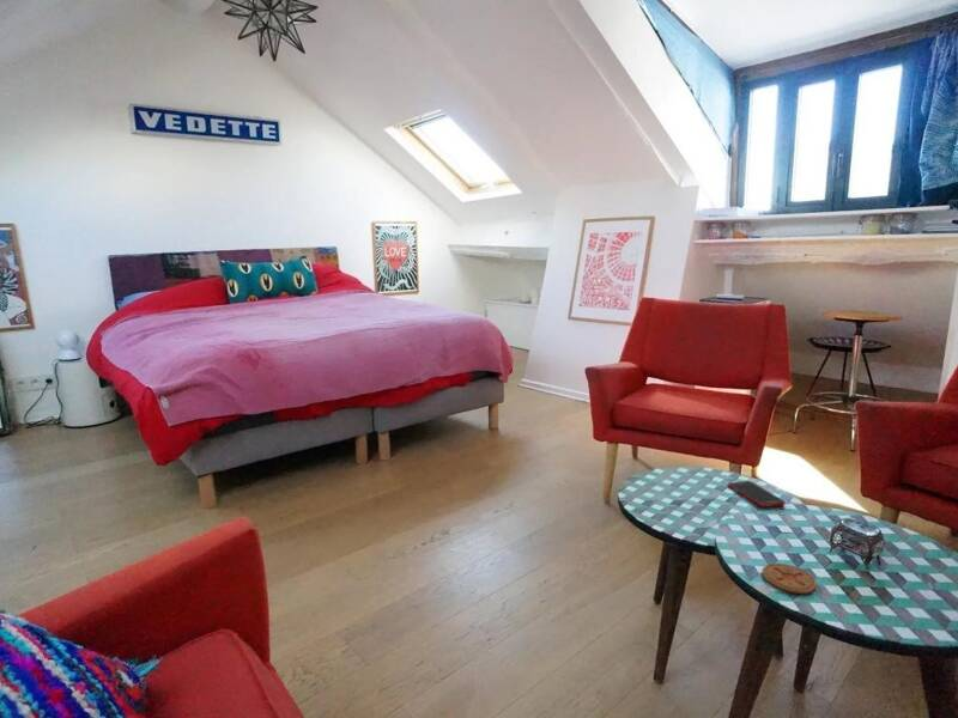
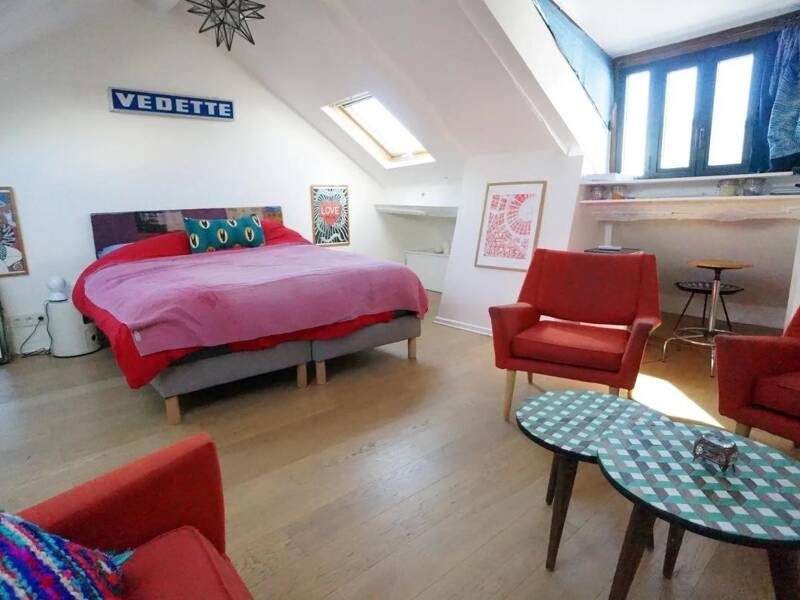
- coaster (788, 577)
- cell phone (754, 493)
